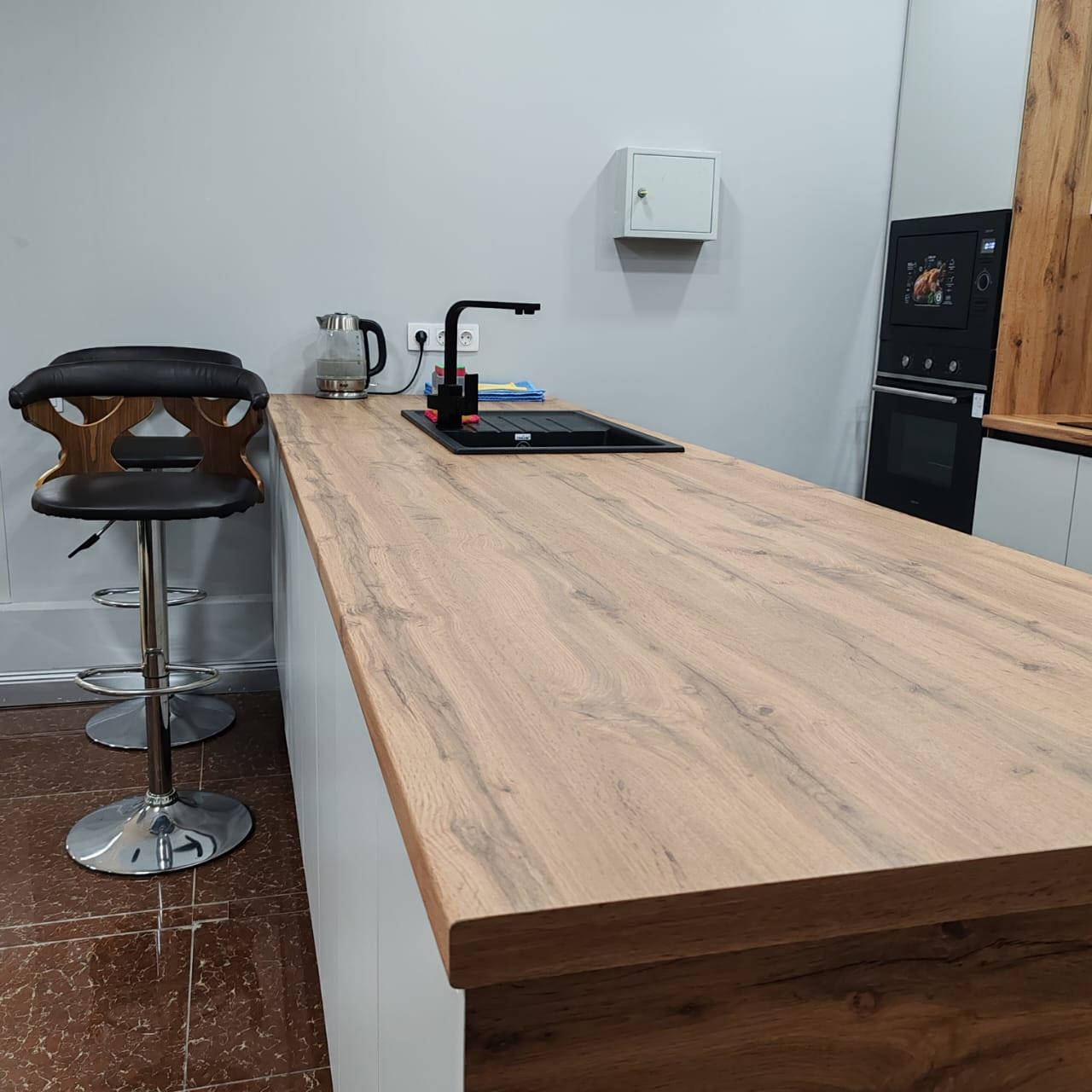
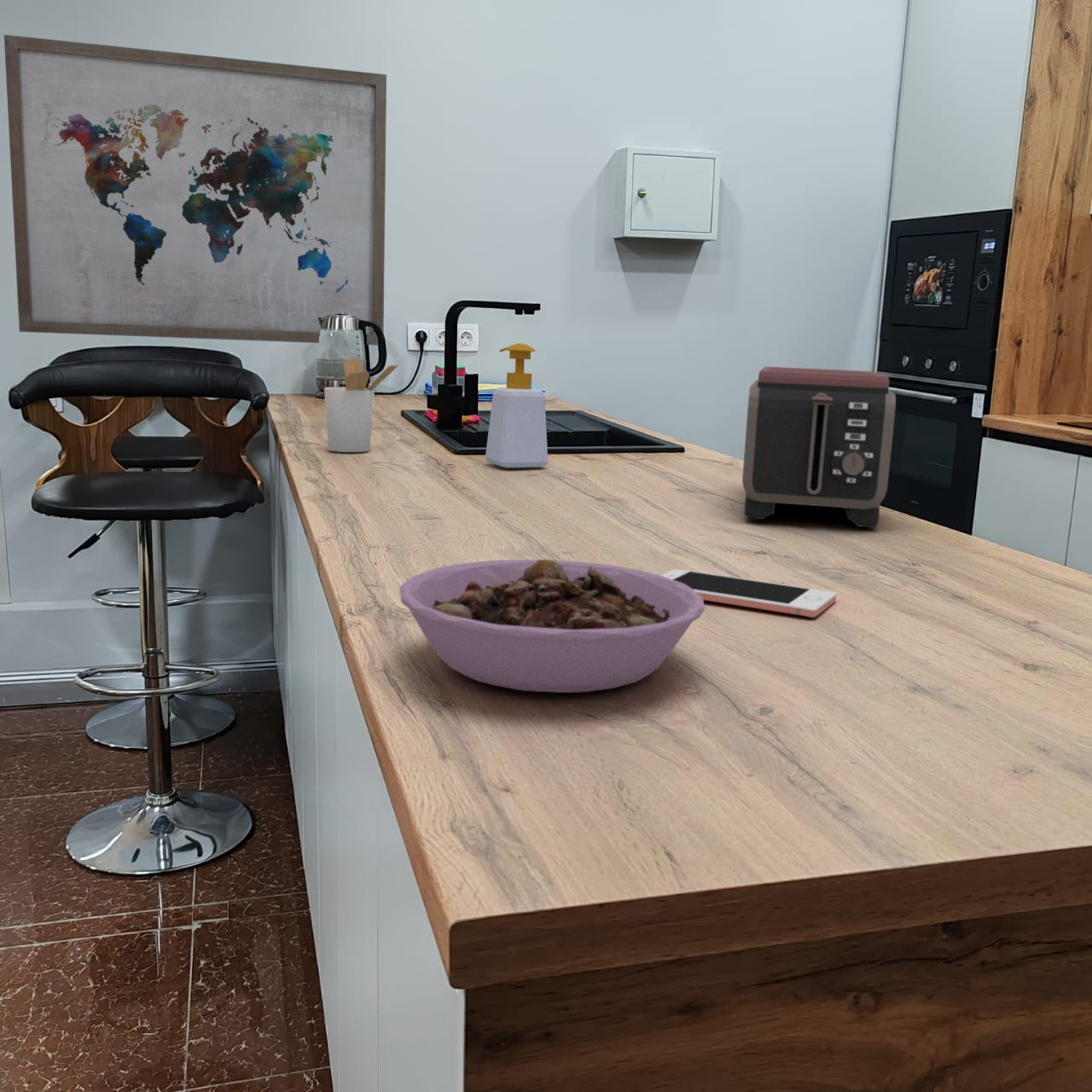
+ toaster (814, 441)
+ cell phone (739, 591)
+ utensil holder (362, 404)
+ soap bottle (513, 404)
+ bowl (551, 617)
+ wall art (206, 200)
